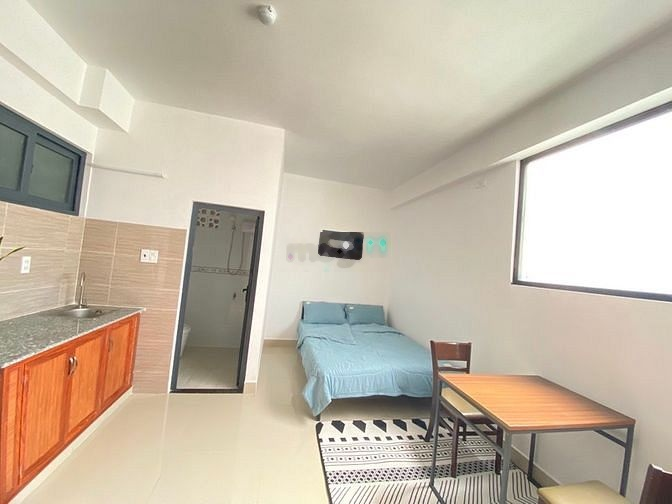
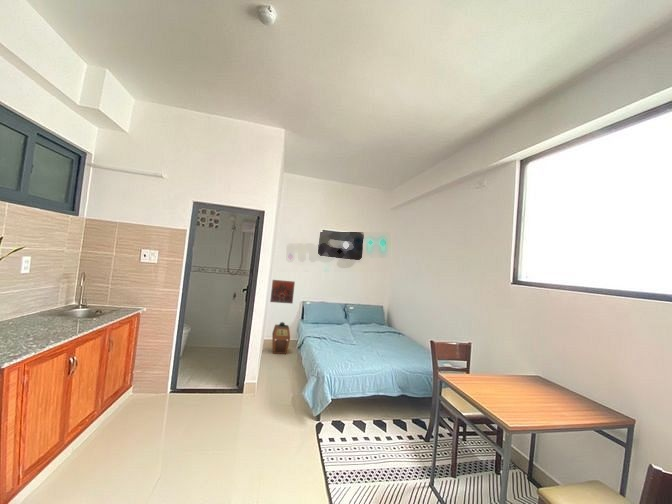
+ speaker (280, 336)
+ decorative tile (282, 291)
